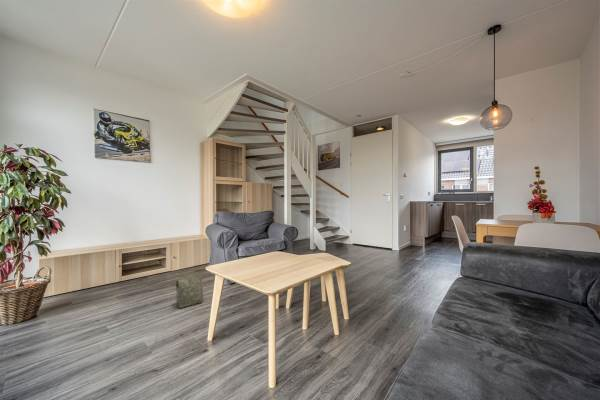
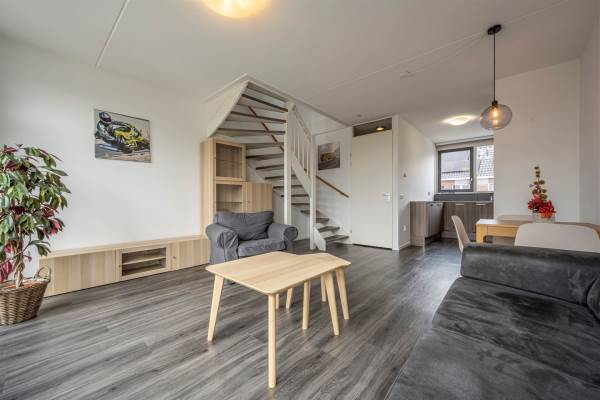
- bag (189, 289)
